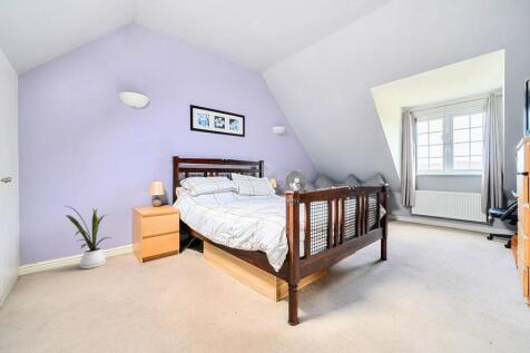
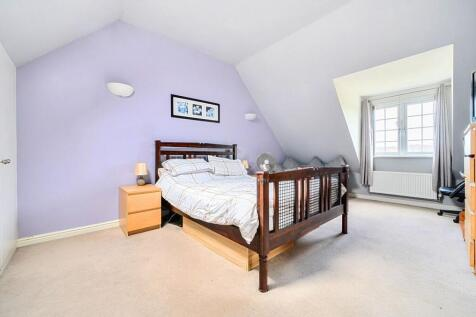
- house plant (89, 234)
